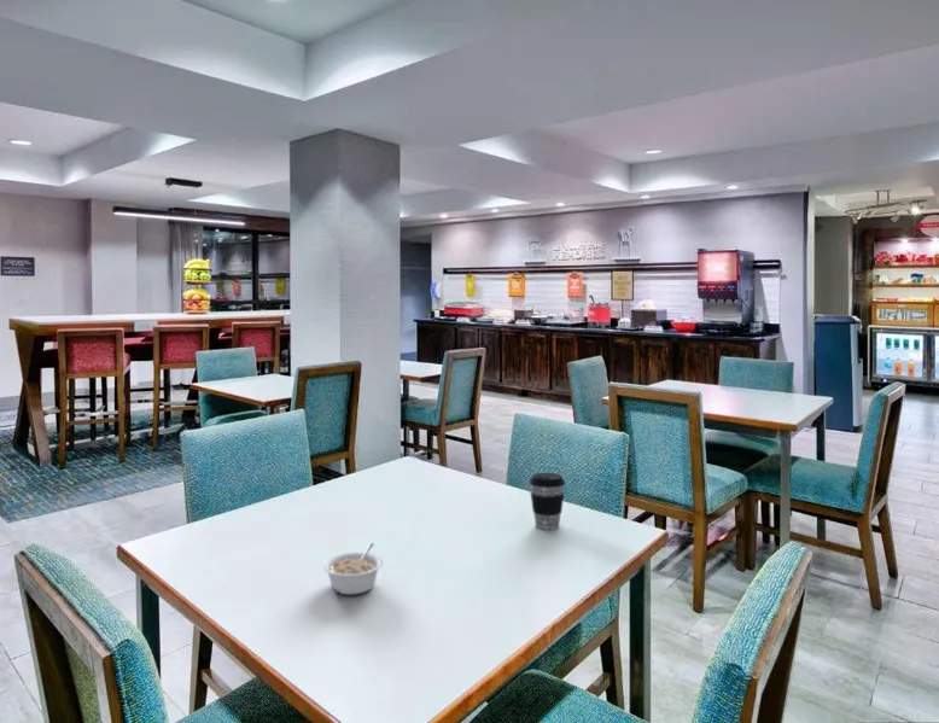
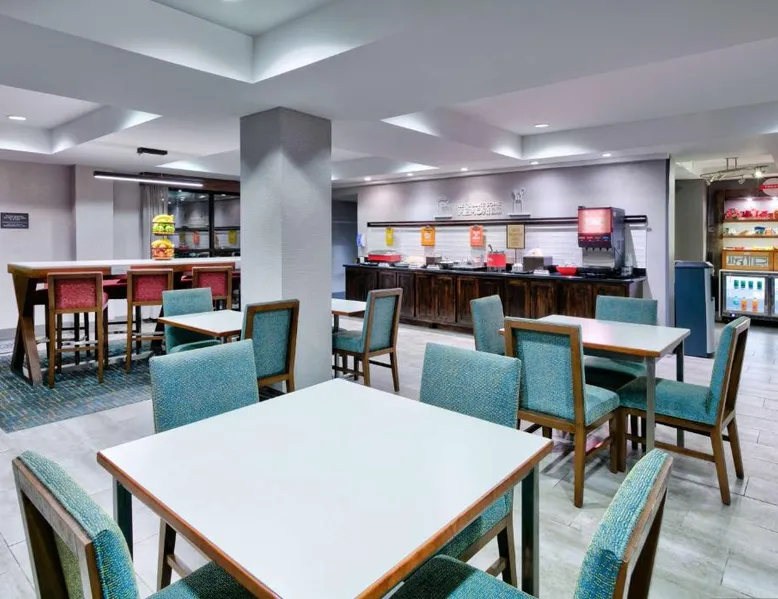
- legume (352, 571)
- coffee cup (547, 501)
